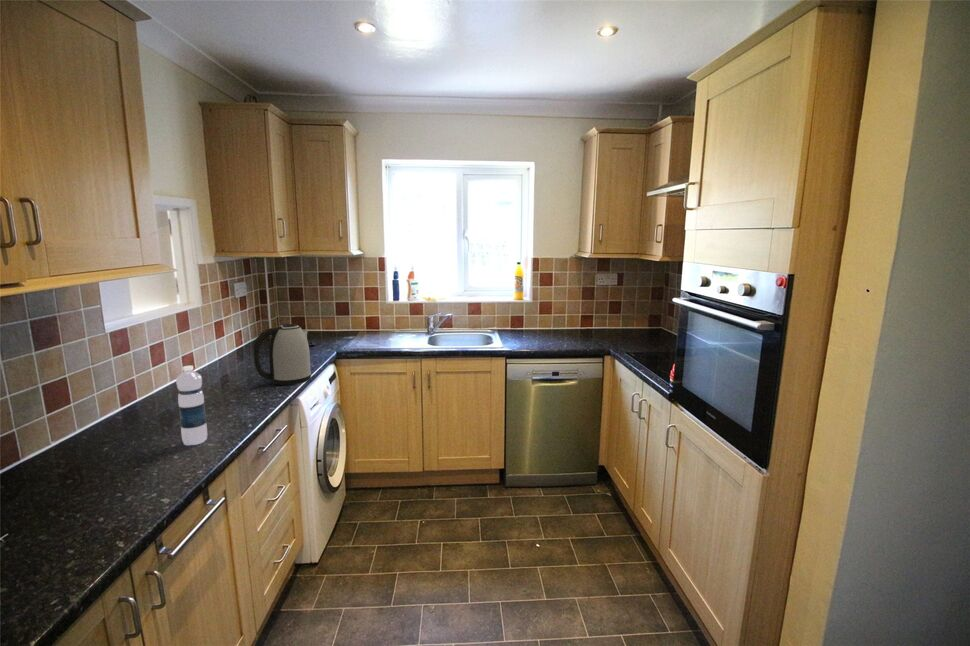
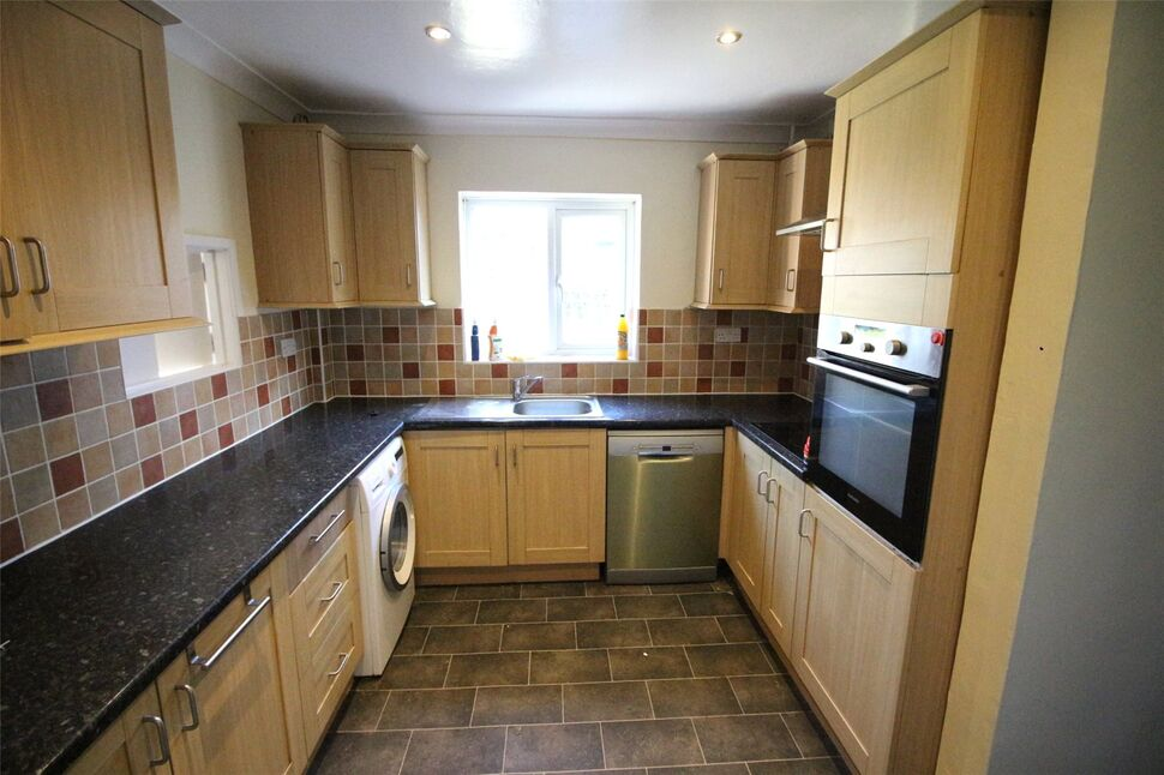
- water bottle (191, 404)
- kettle (282, 353)
